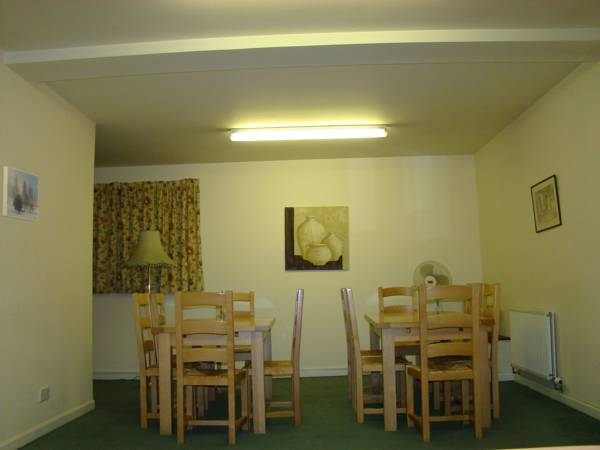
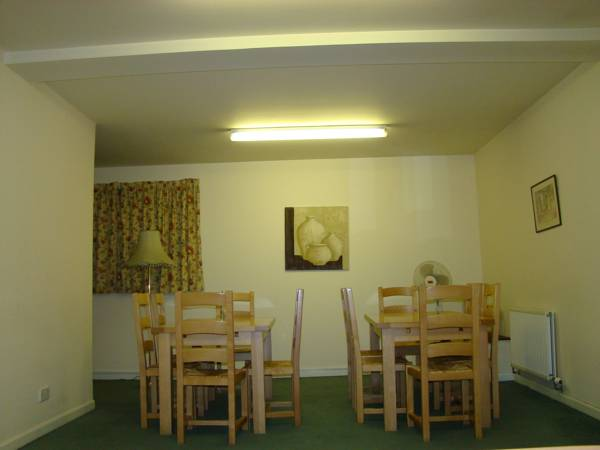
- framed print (21, 195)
